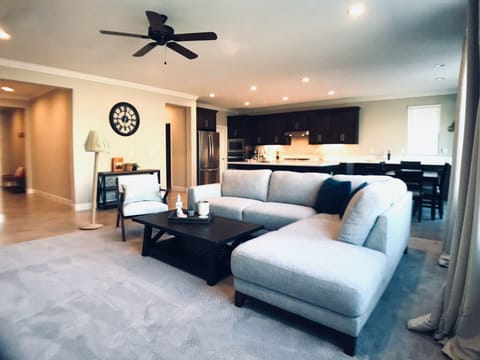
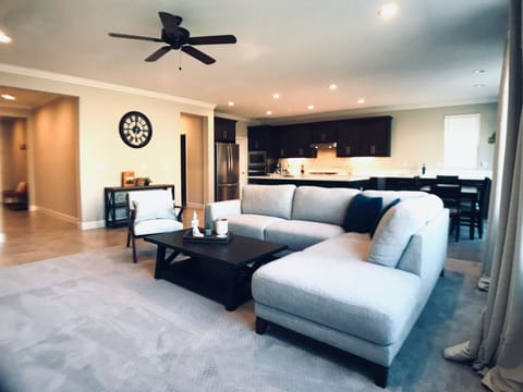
- floor lamp (95, 178)
